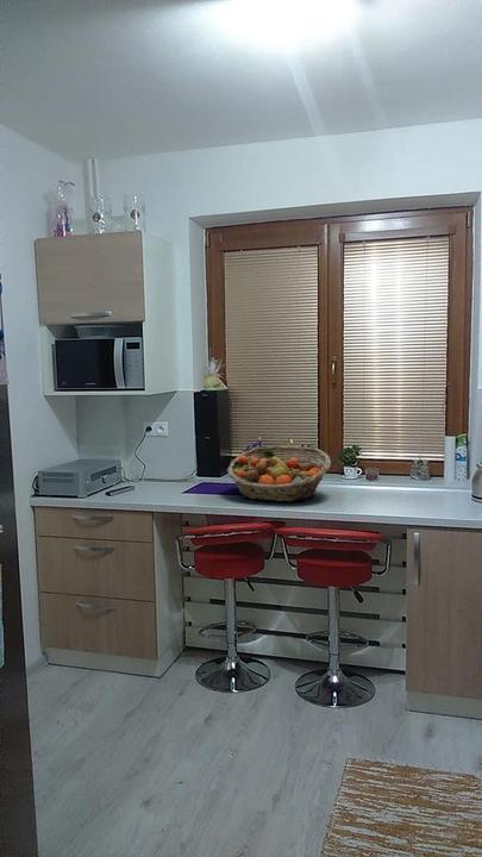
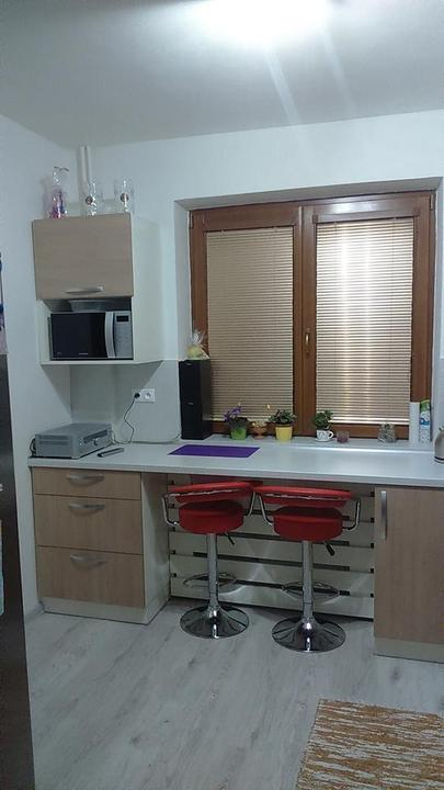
- fruit basket (278, 473)
